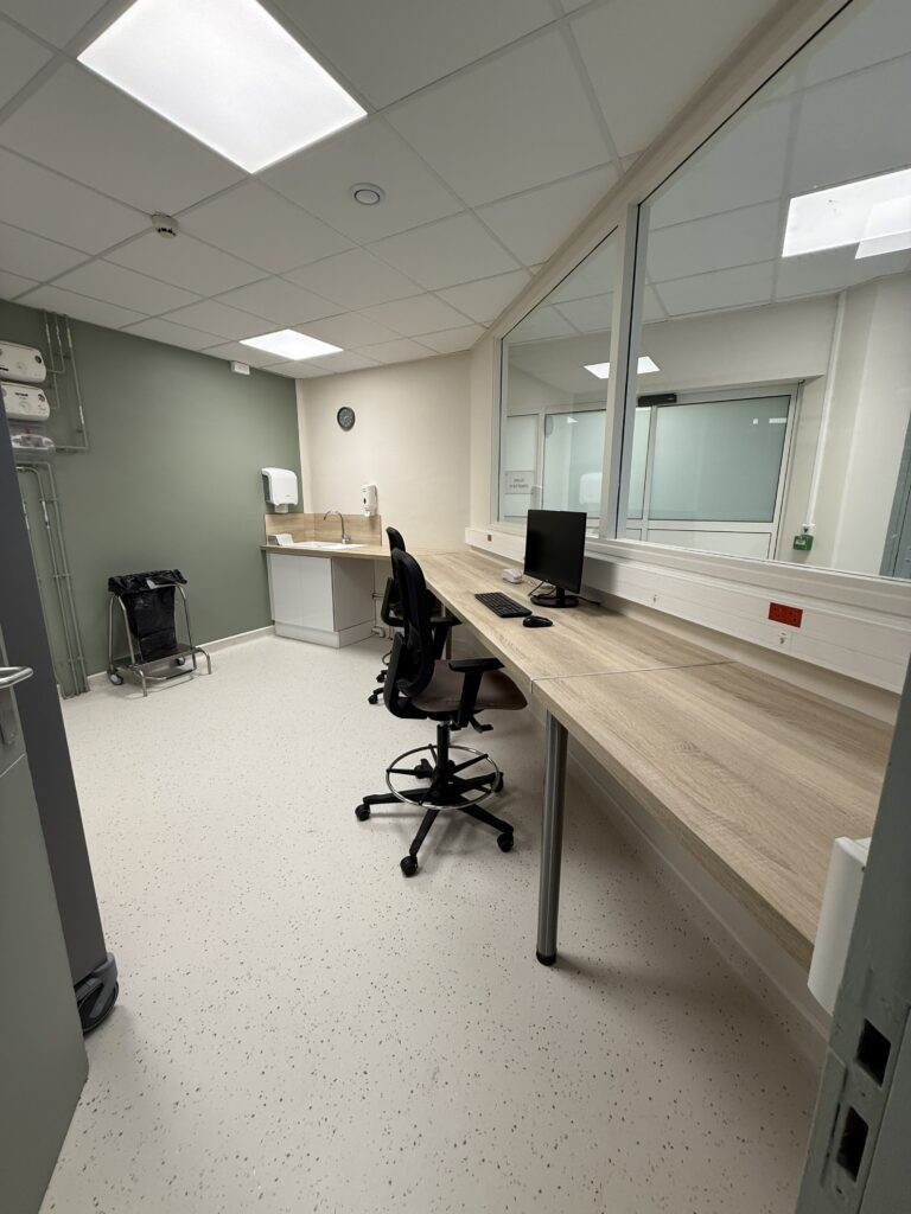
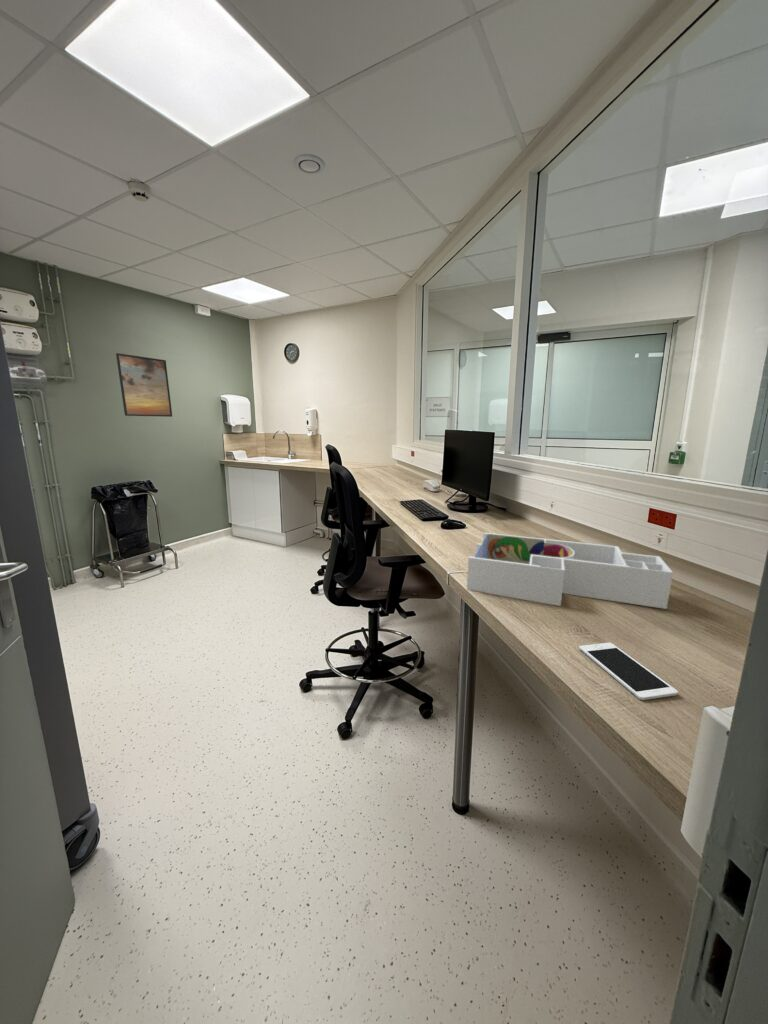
+ cell phone (624, 668)
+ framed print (145, 387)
+ desk organizer (562, 570)
